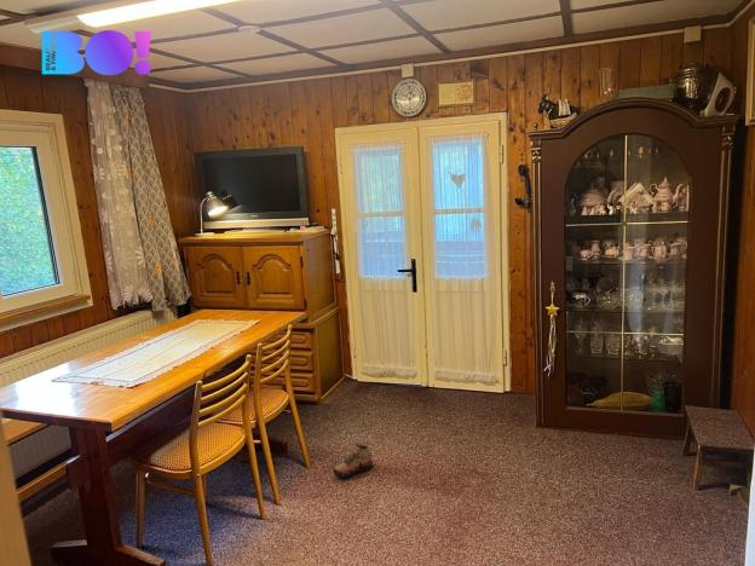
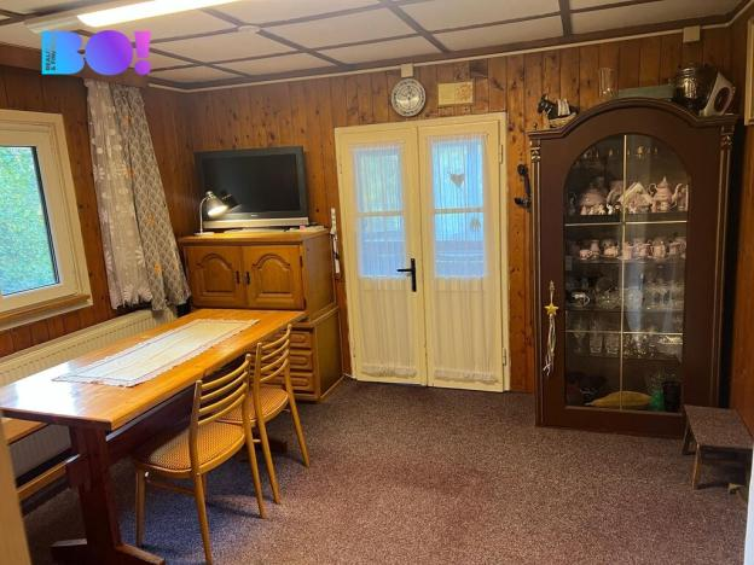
- shoe (352, 458)
